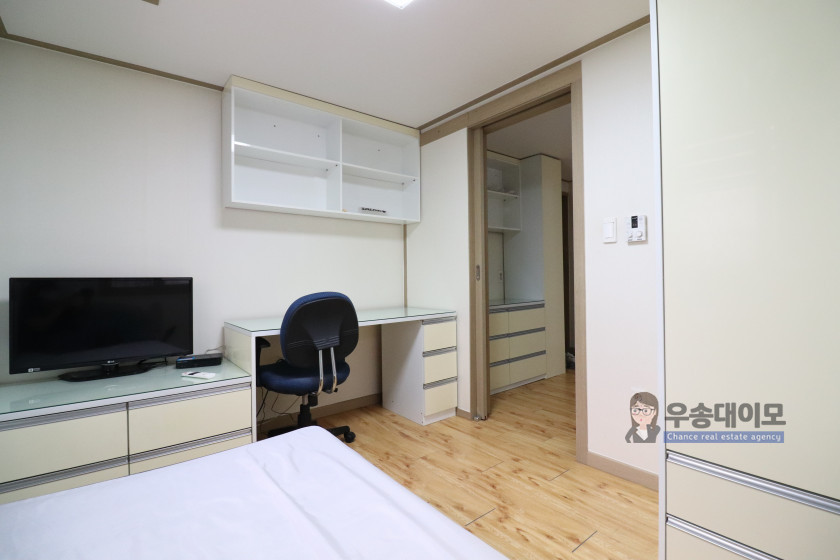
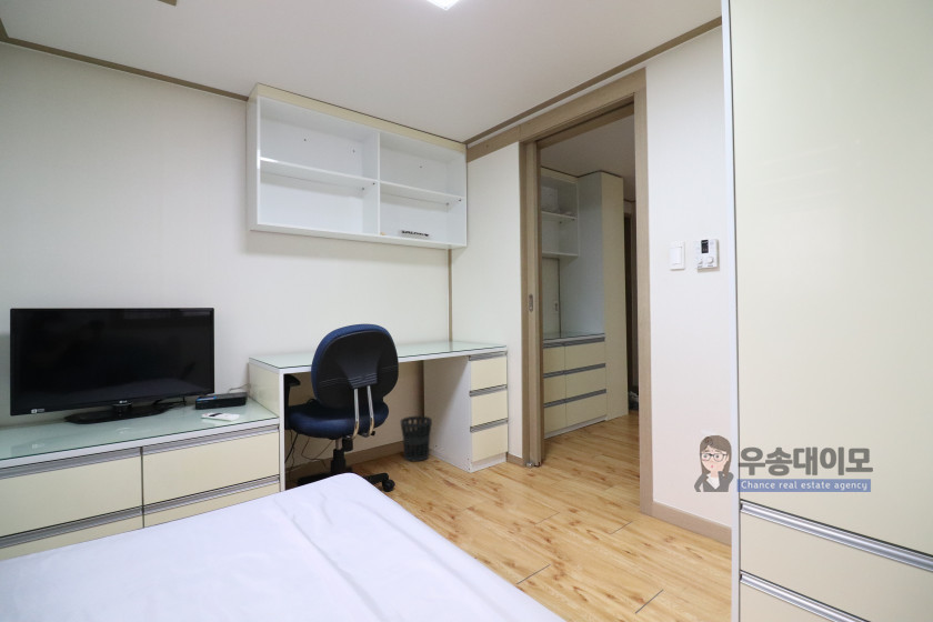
+ wastebasket (415, 438)
